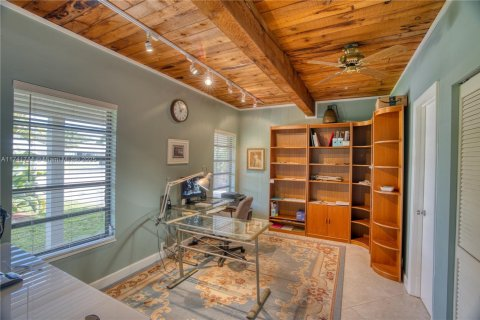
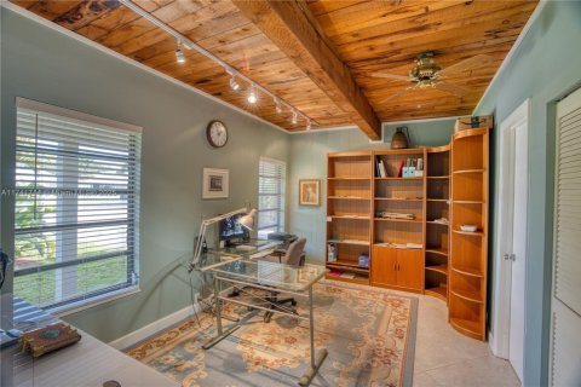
+ book (46, 335)
